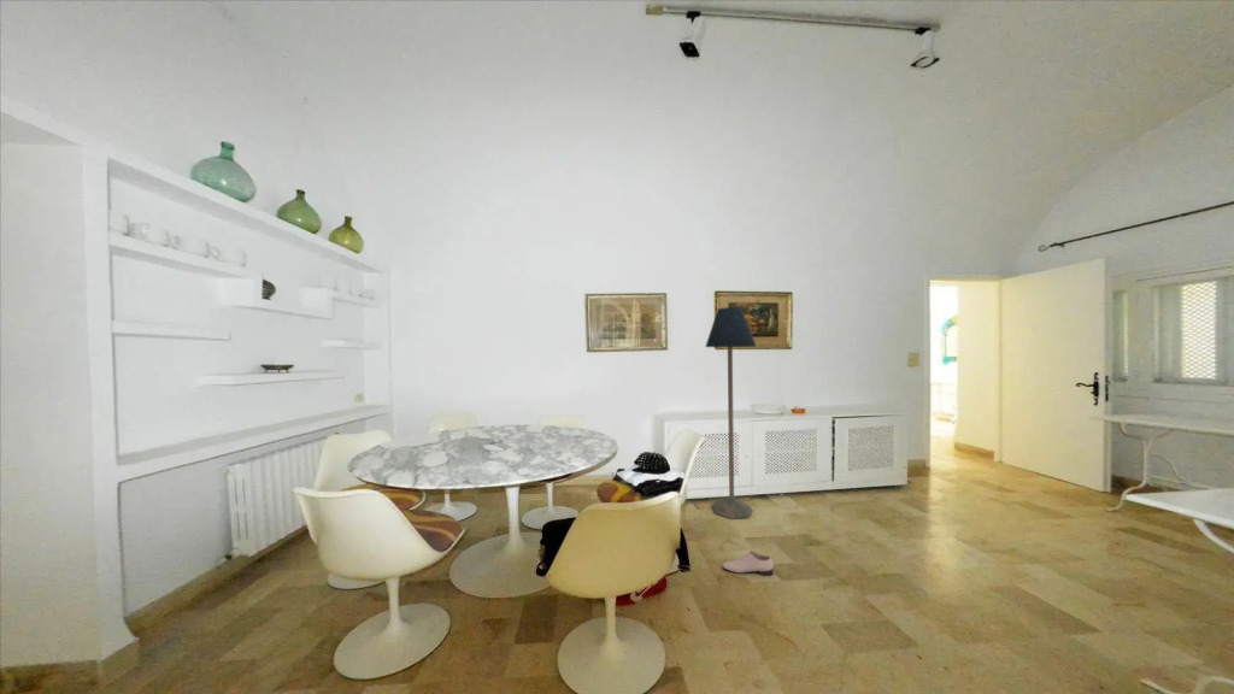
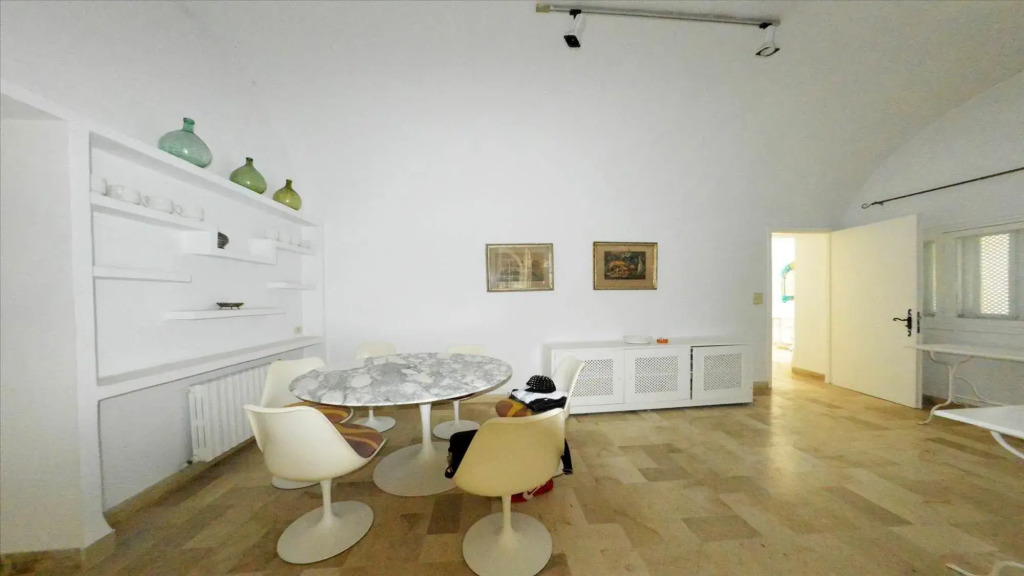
- shoe (747, 560)
- floor lamp (730, 408)
